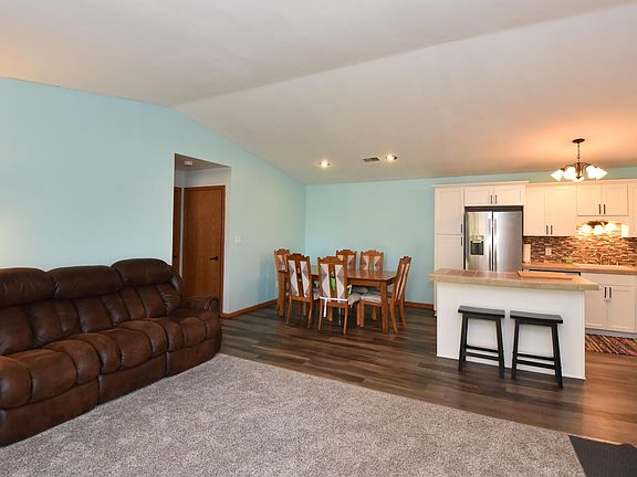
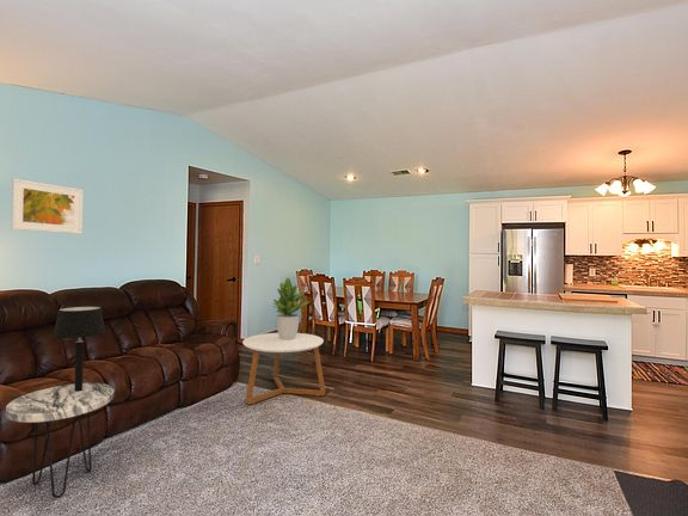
+ table lamp (79, 349)
+ side table (69, 443)
+ coffee table (277, 366)
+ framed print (49, 208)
+ potted plant (288, 308)
